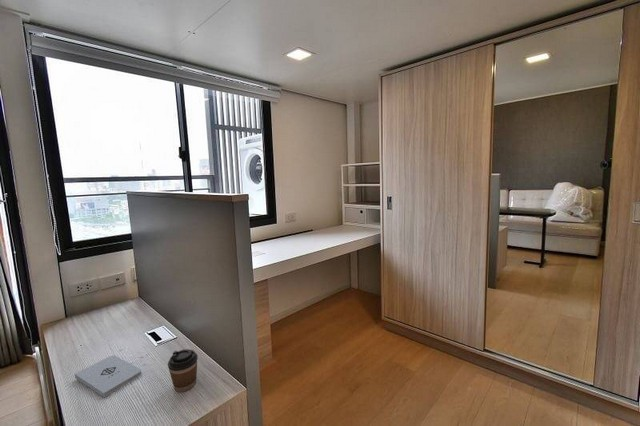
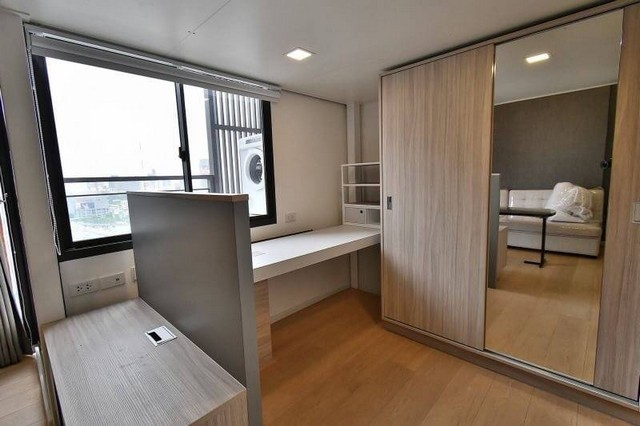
- notepad (109, 374)
- coffee cup (183, 368)
